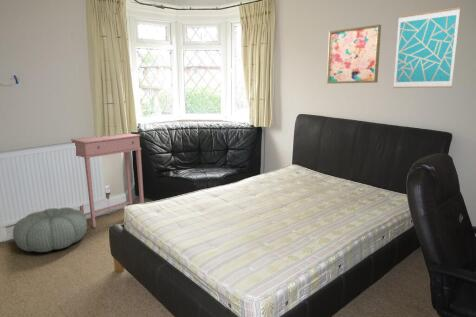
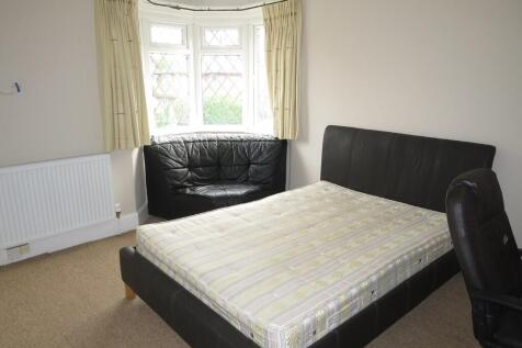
- wall art (424, 50)
- side table (126, 177)
- pouf (52, 228)
- wall art (352, 56)
